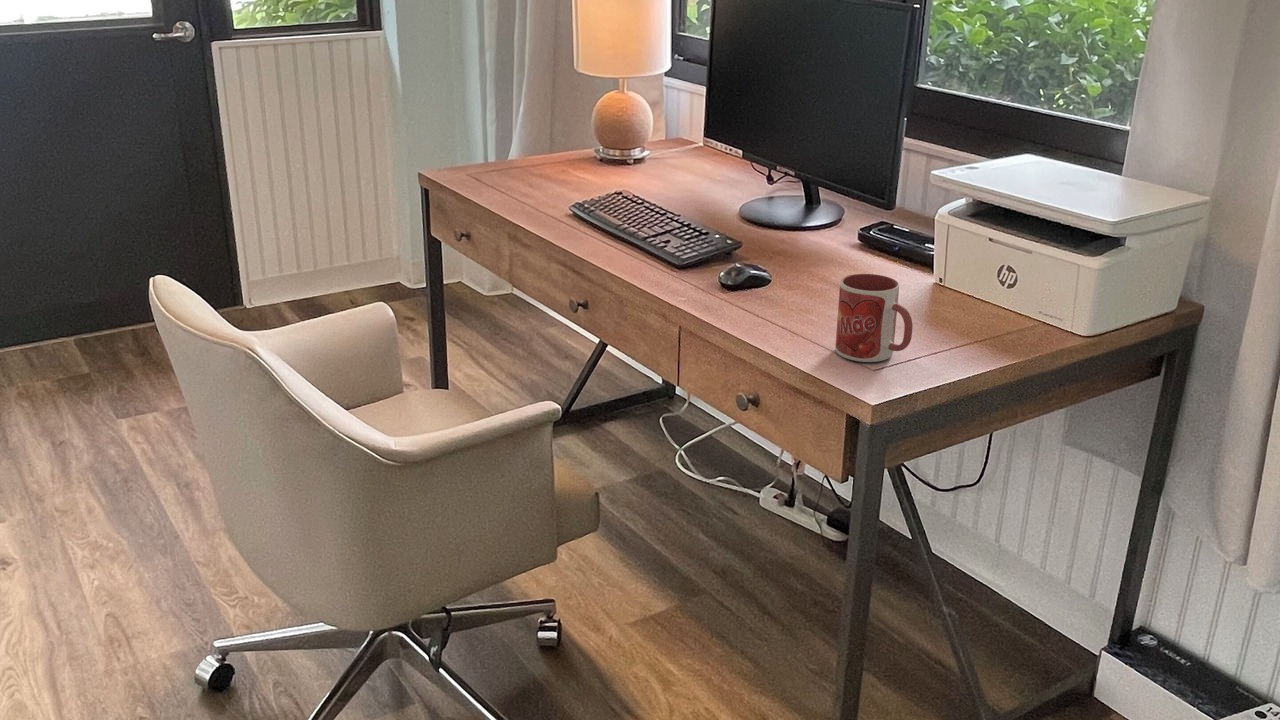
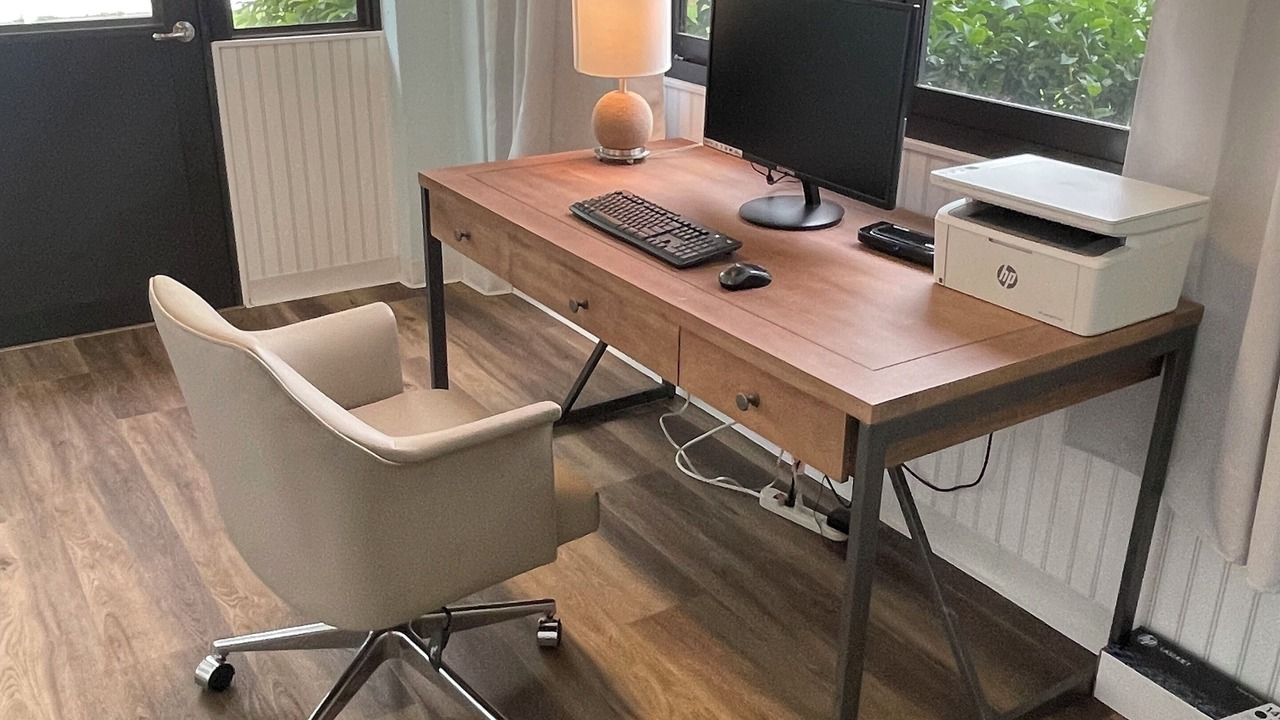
- mug (875, 321)
